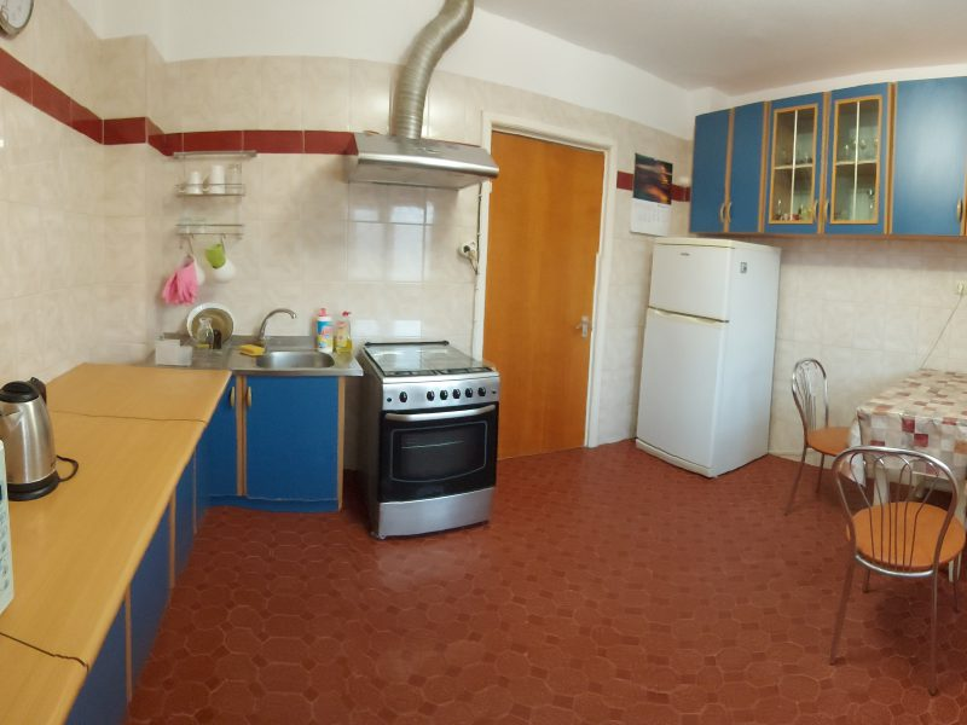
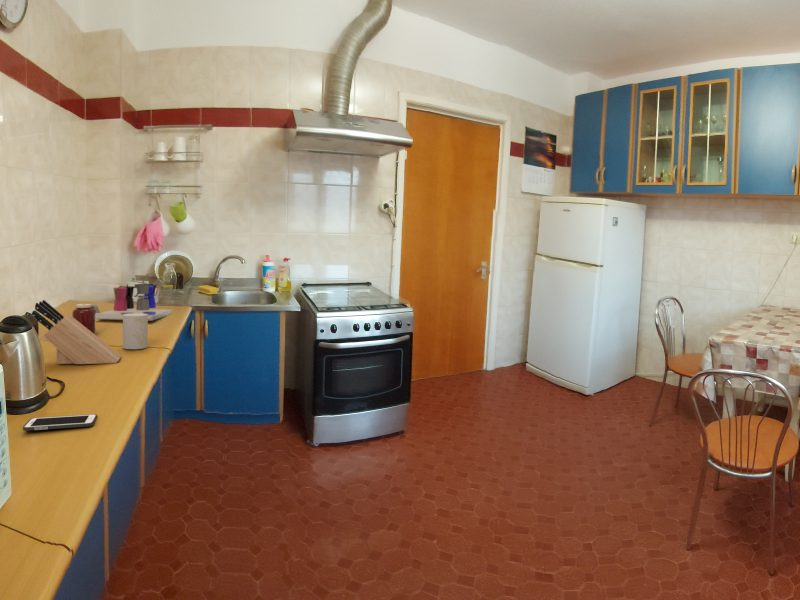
+ jar (85, 318)
+ cup (135, 331)
+ coffee maker (135, 296)
+ knife block (77, 331)
+ cell phone (61, 422)
